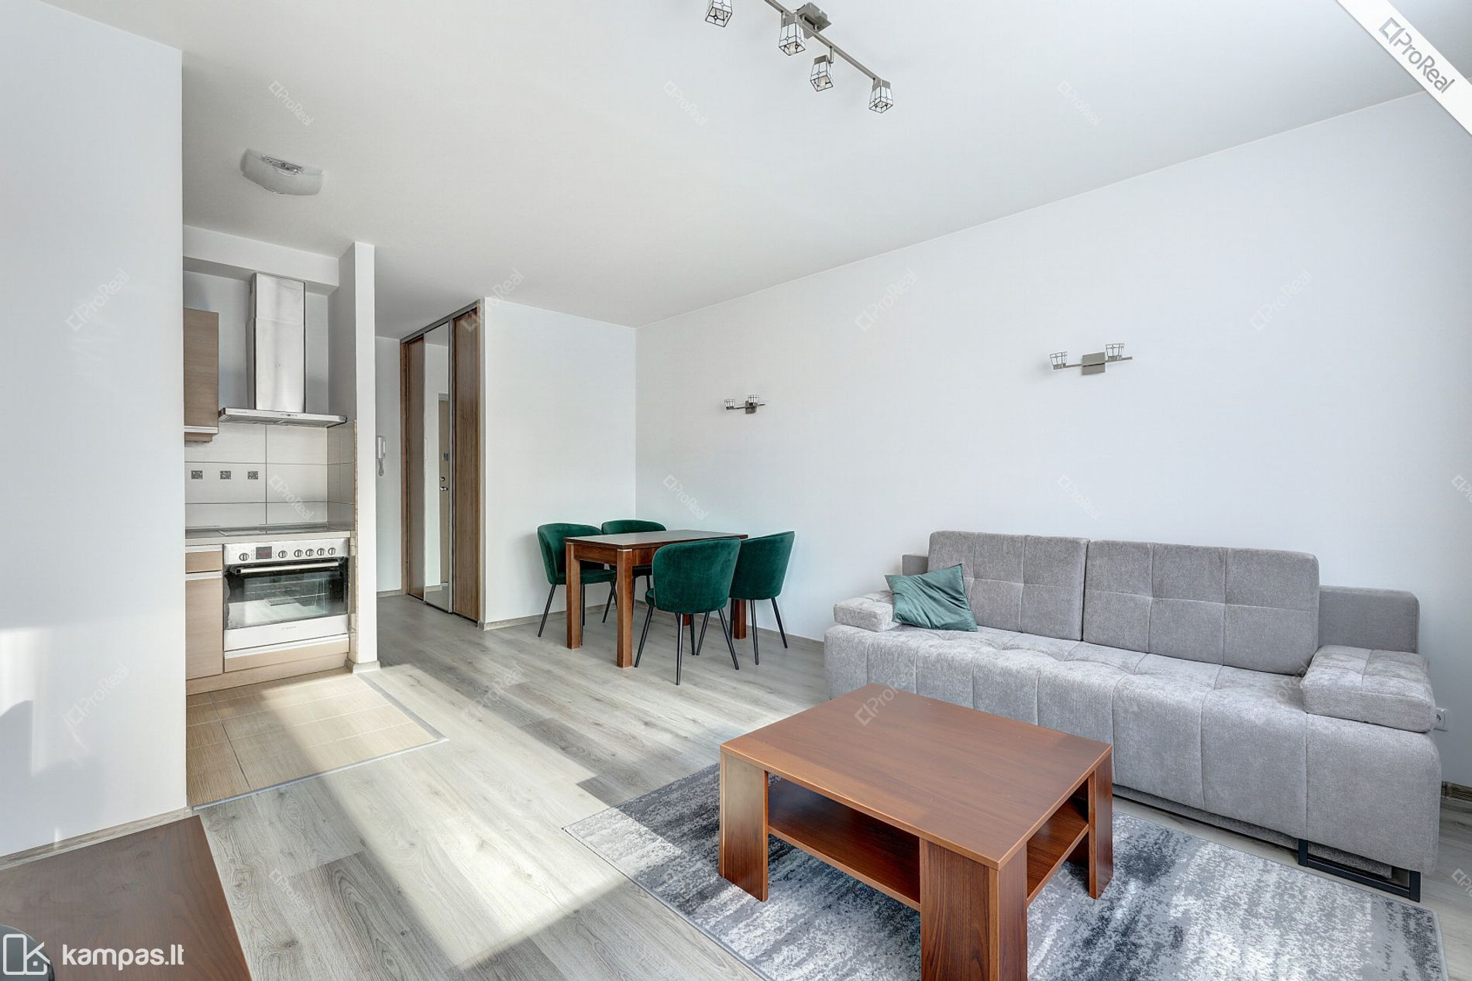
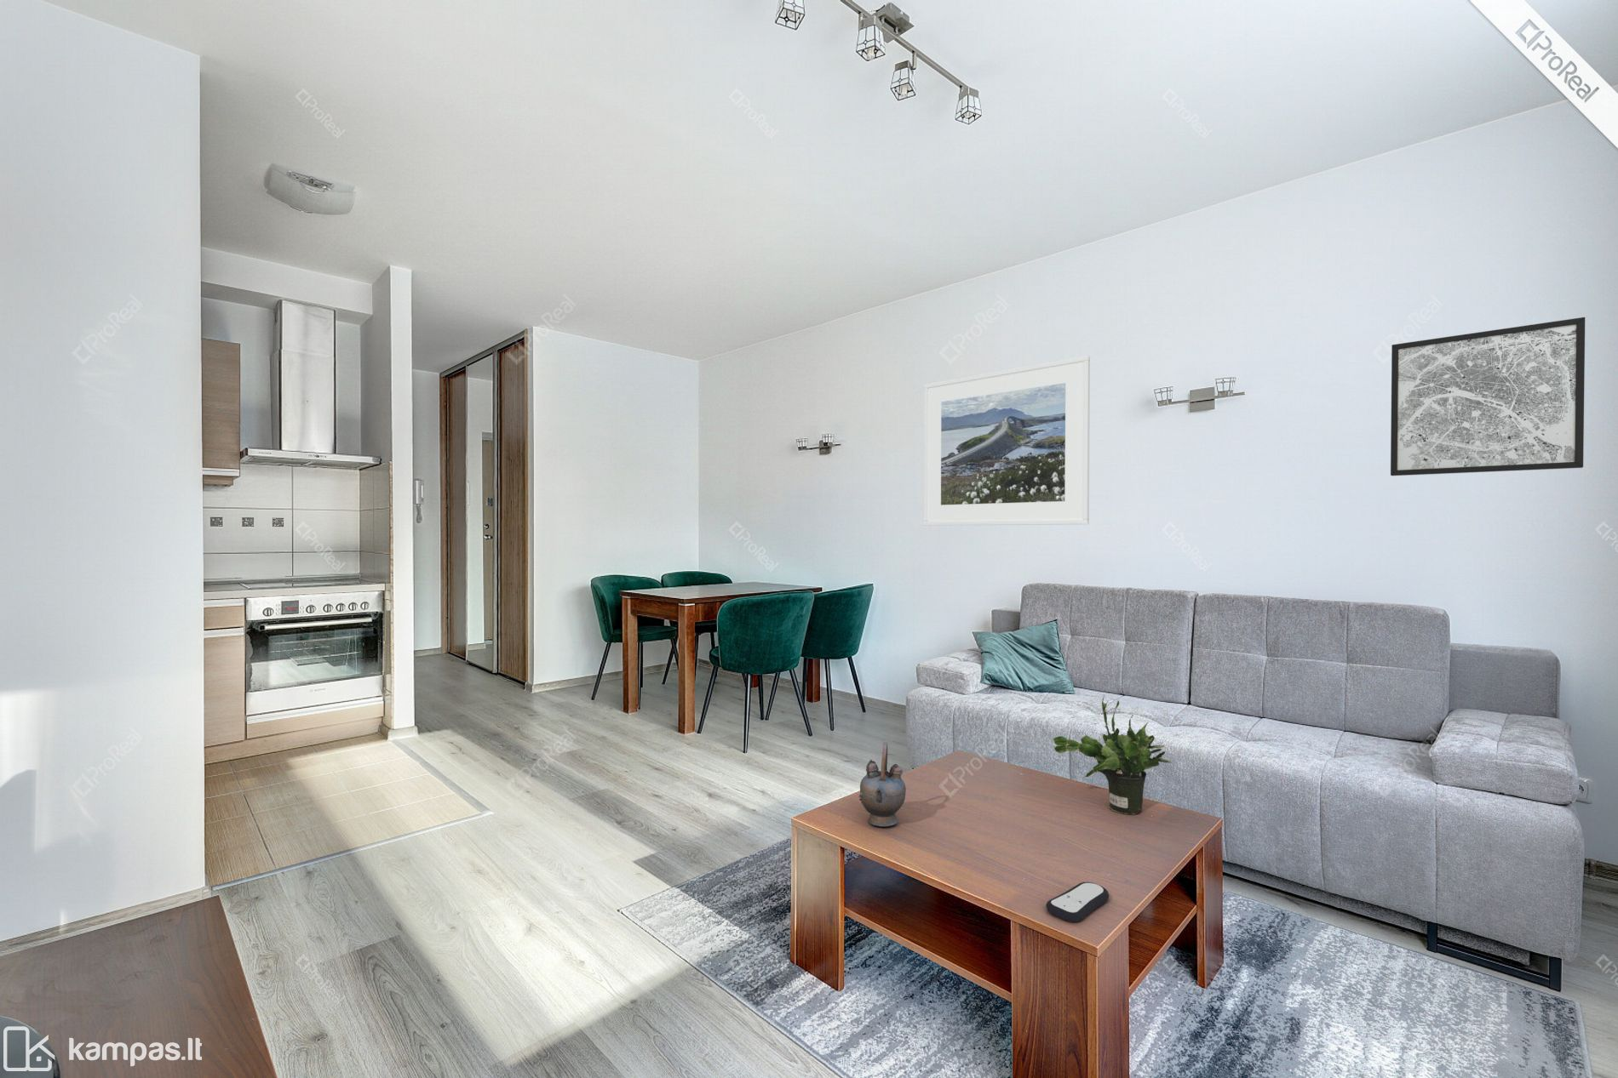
+ wall art (1481, 402)
+ remote control (1079, 900)
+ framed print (999, 448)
+ teapot (881, 783)
+ potted plant (1108, 754)
